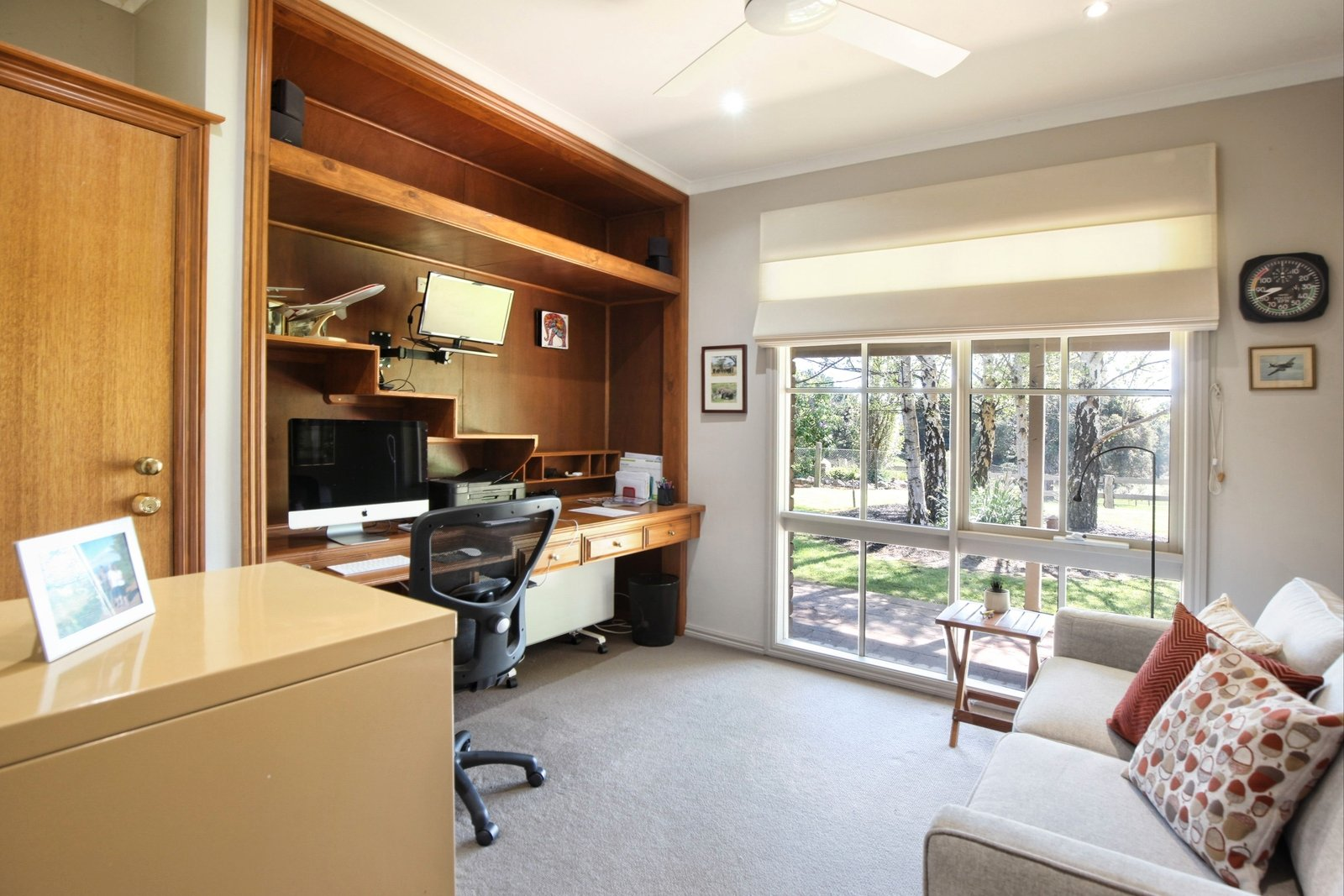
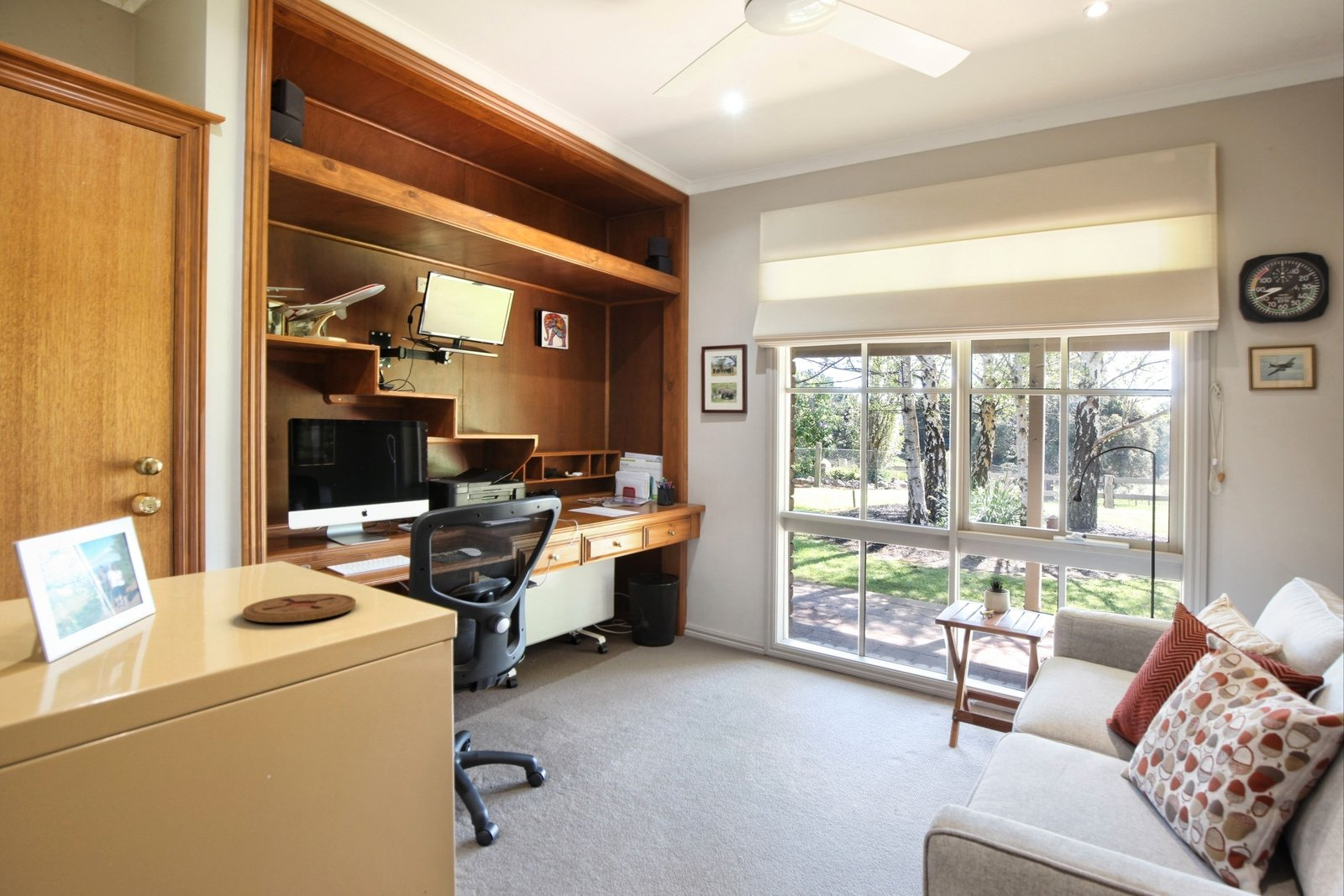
+ coaster (301, 606)
